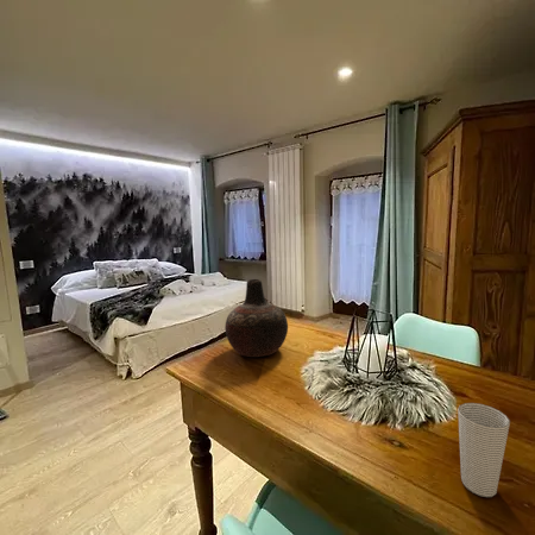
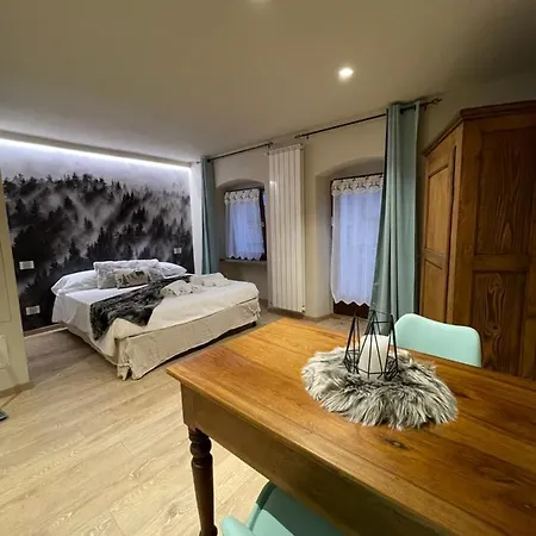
- vase (256, 315)
- cup (480, 449)
